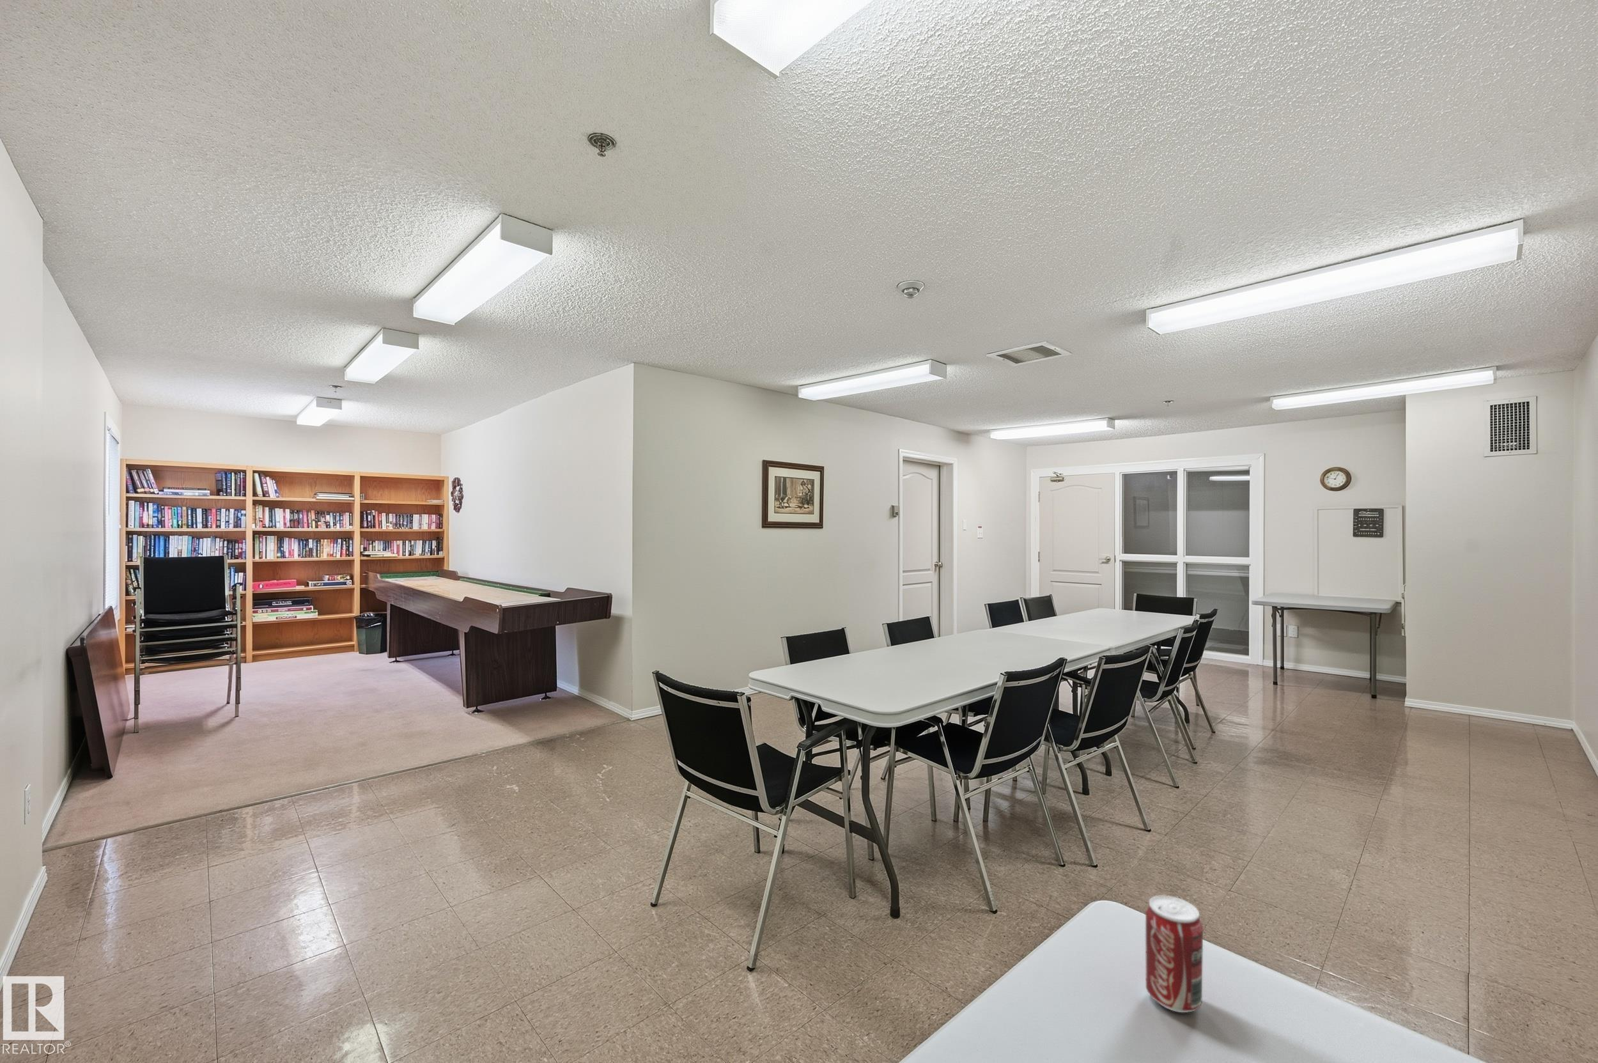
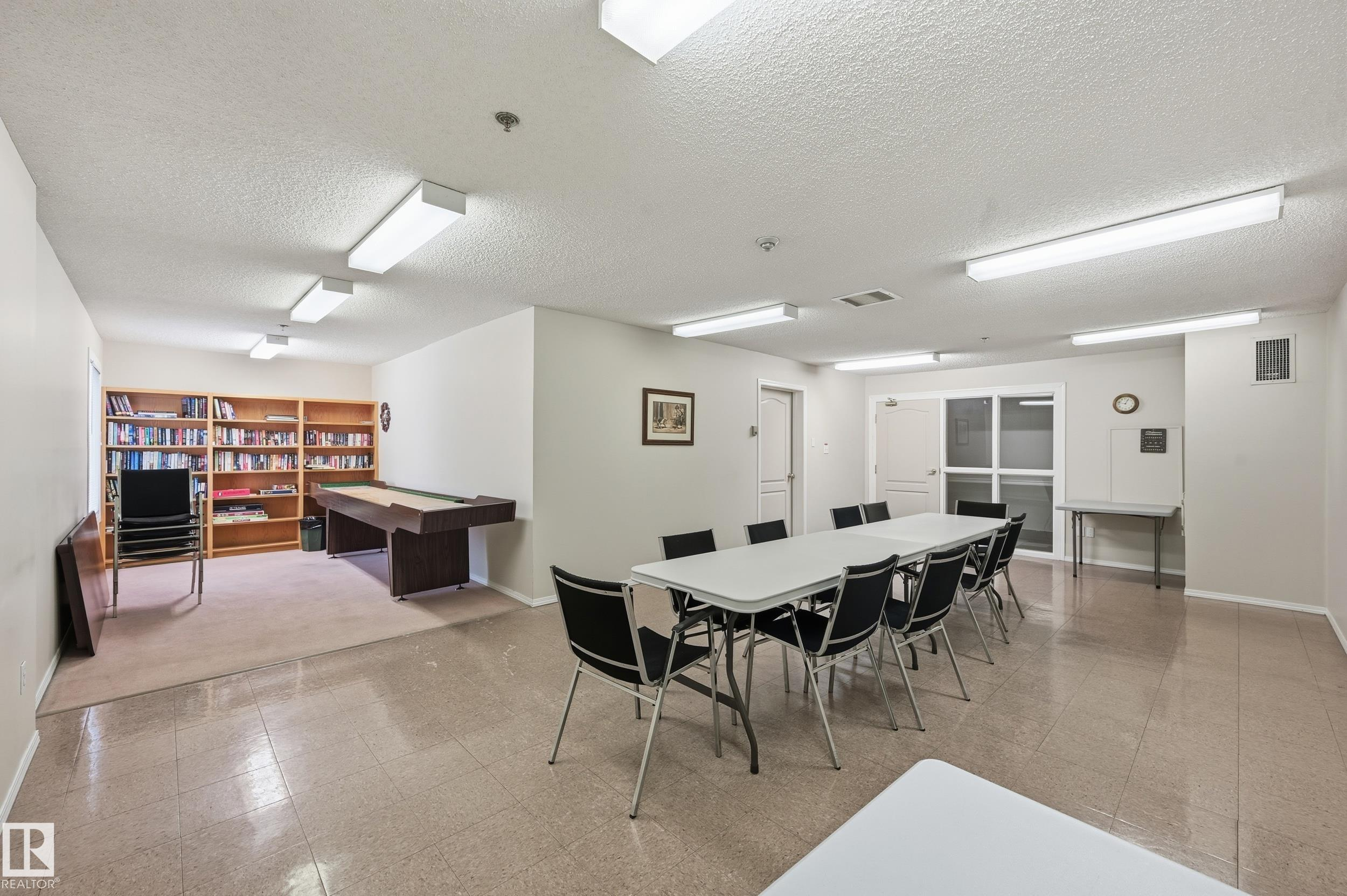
- beverage can (1173, 951)
